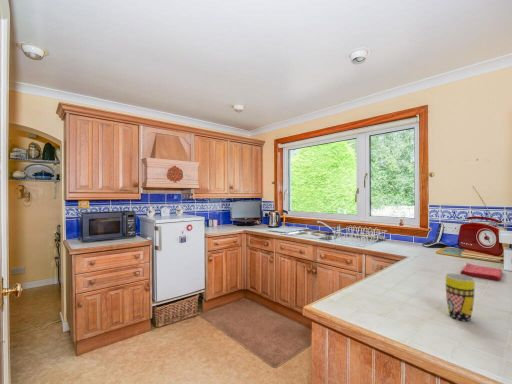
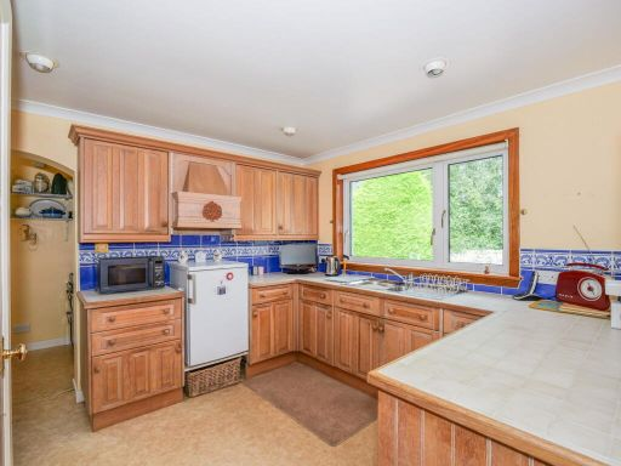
- dish towel (481, 270)
- mug (459, 295)
